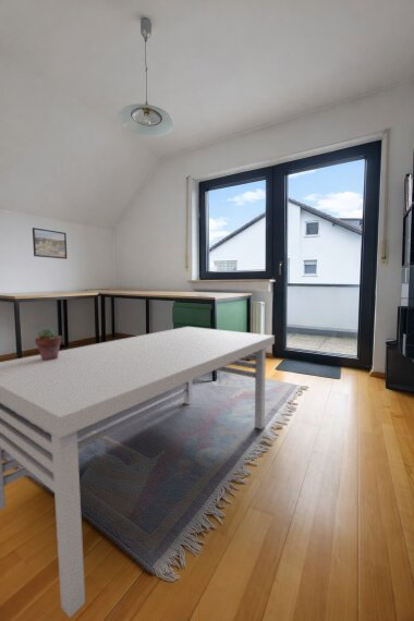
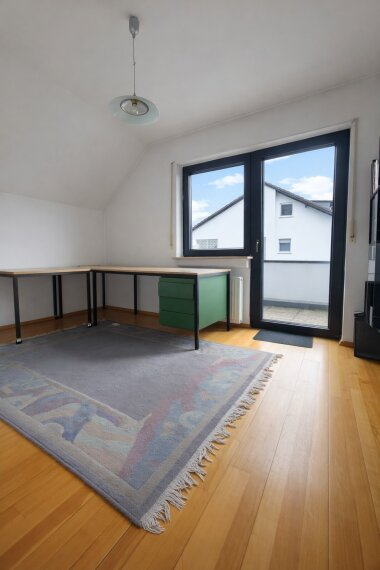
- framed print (50, 244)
- coffee table (158, 403)
- potted succulent (48, 342)
